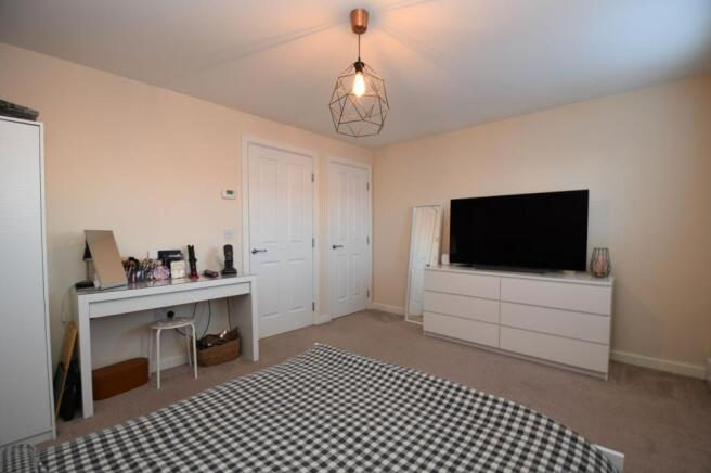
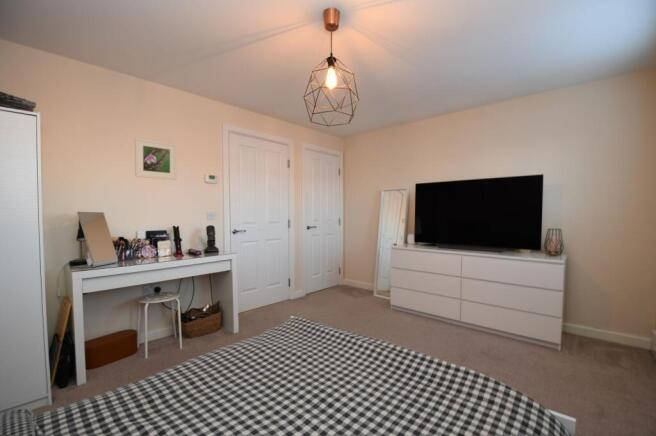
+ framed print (156, 159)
